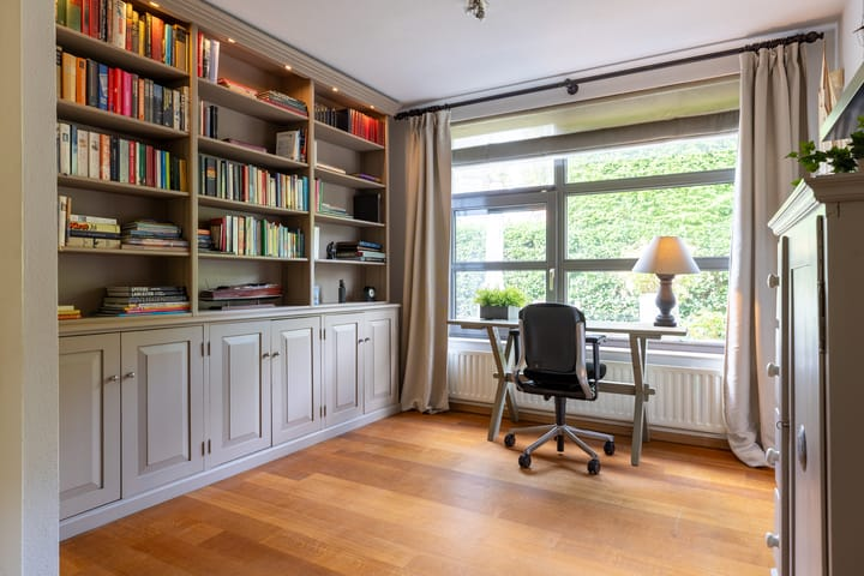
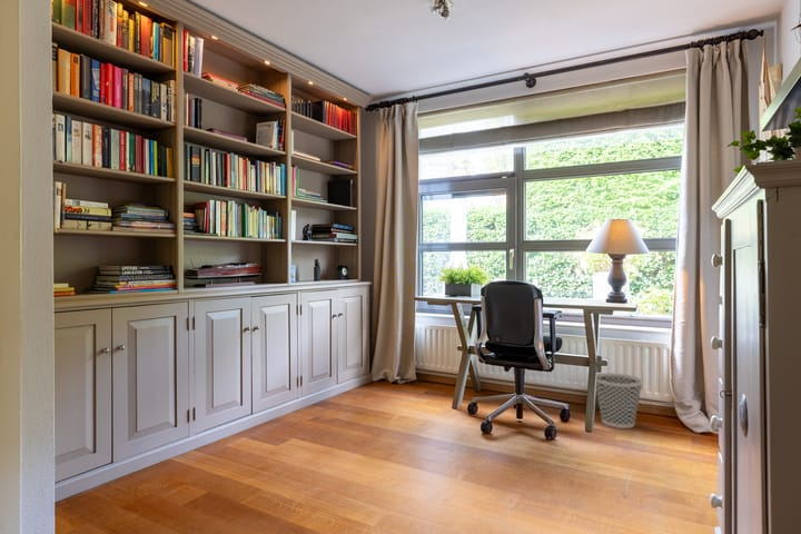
+ wastebasket (617, 400)
